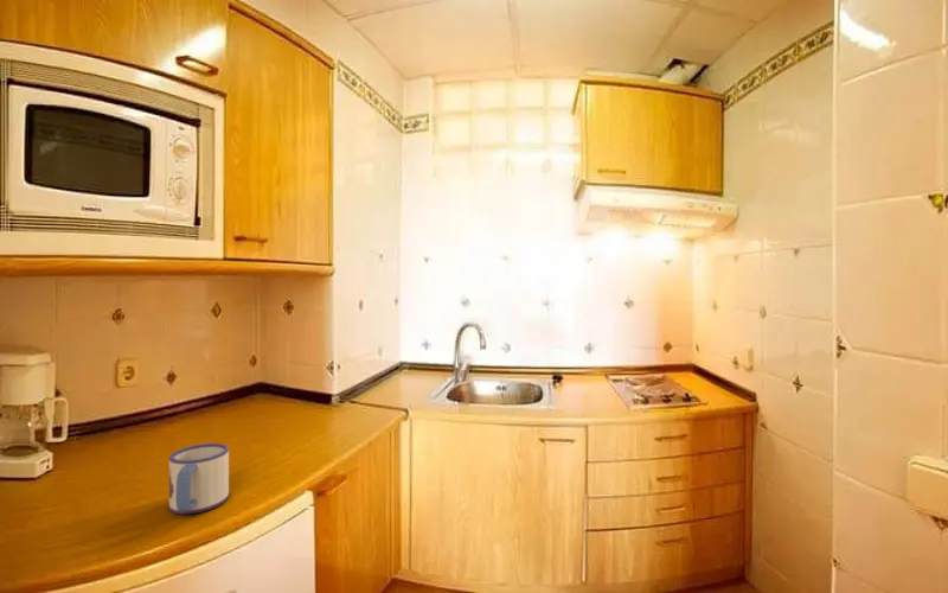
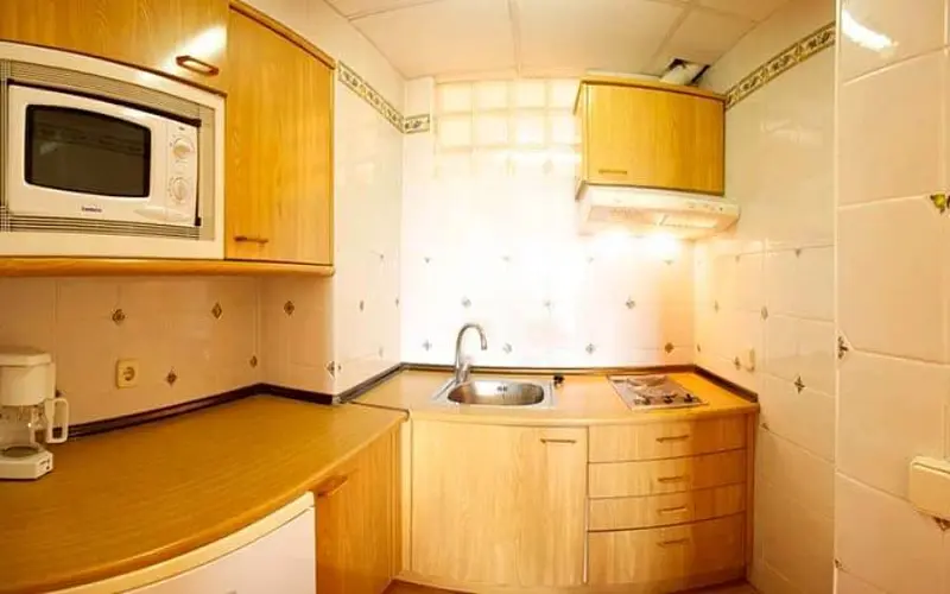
- mug (196, 480)
